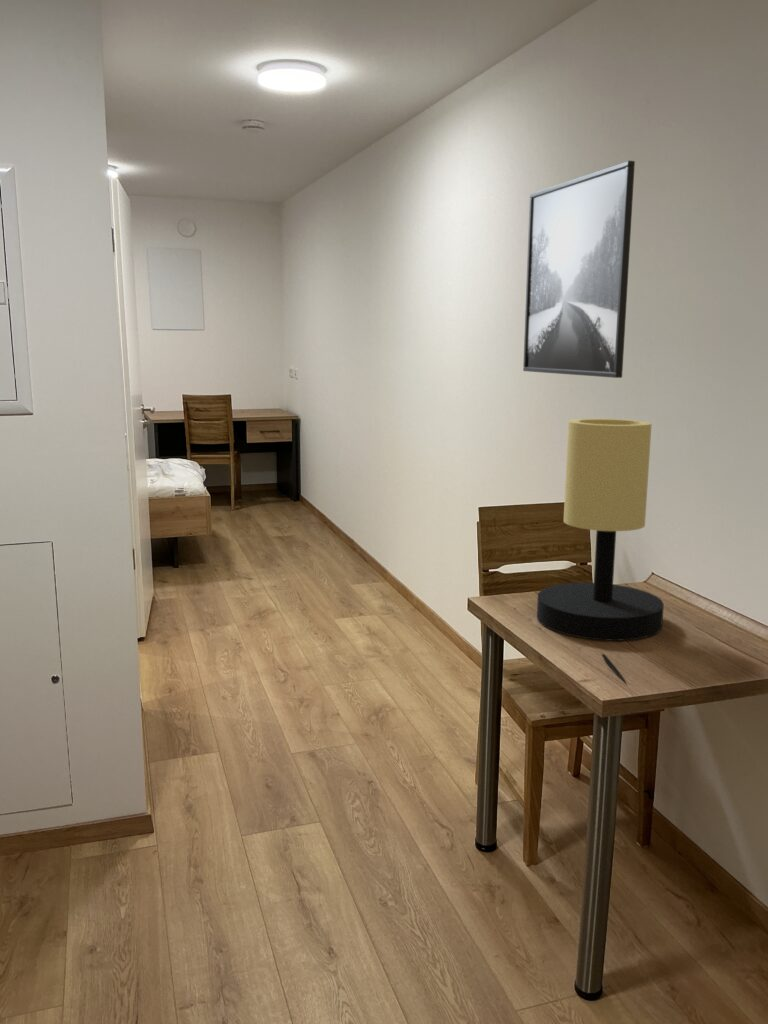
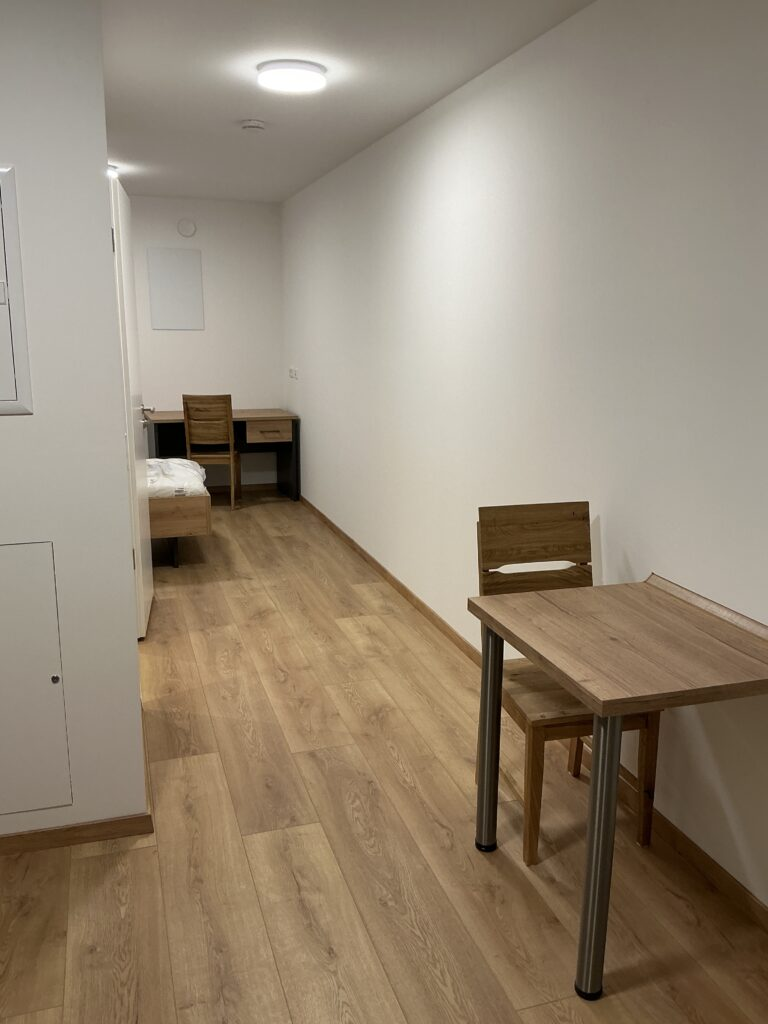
- table lamp (604, 523)
- pen (613, 667)
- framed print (572, 278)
